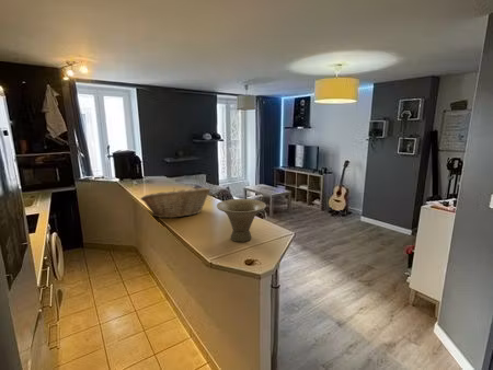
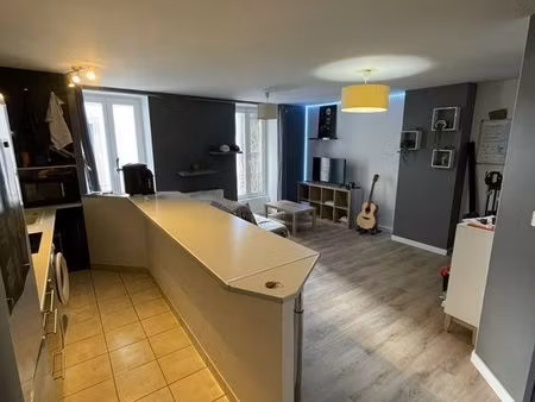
- bowl (241, 221)
- fruit basket (176, 199)
